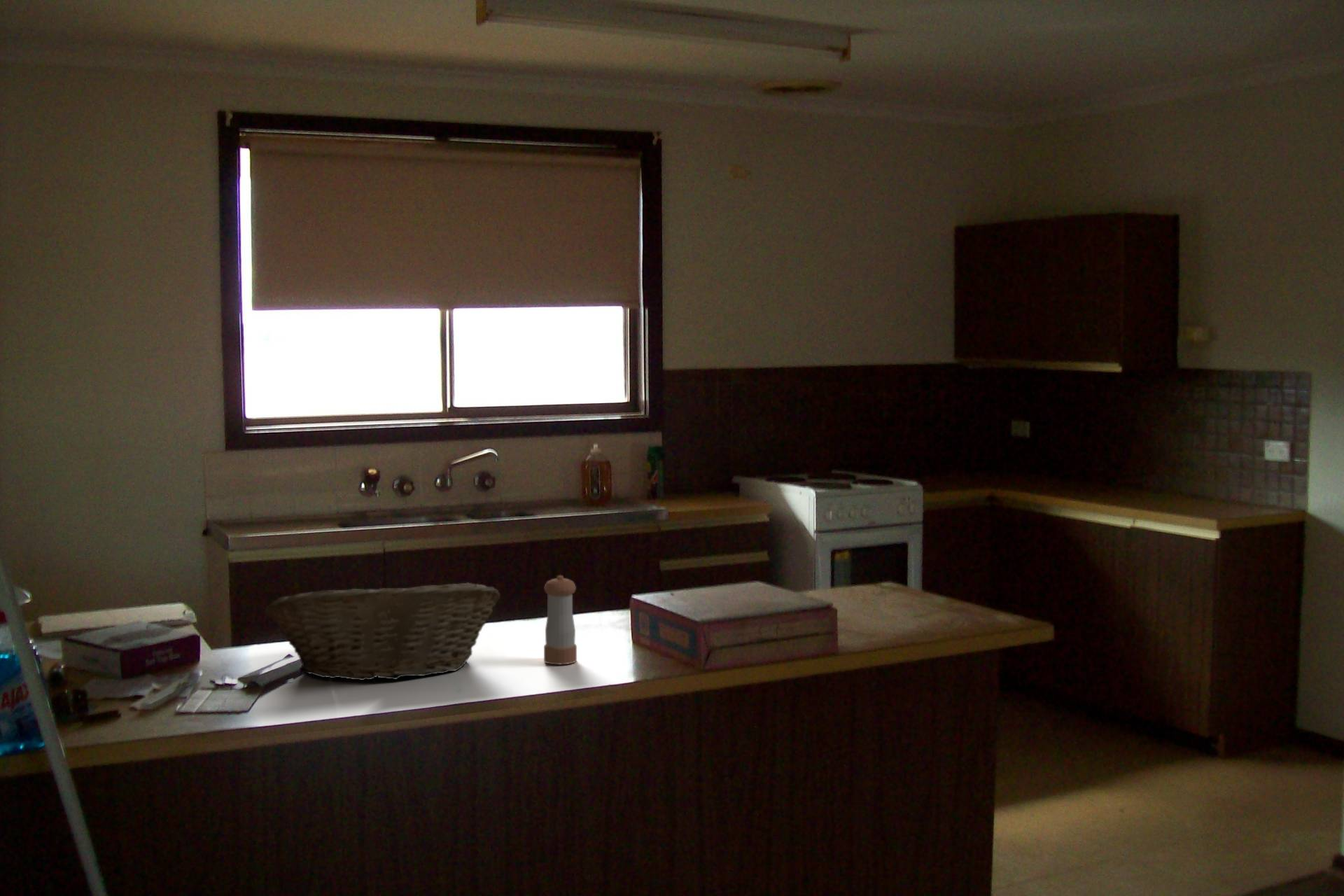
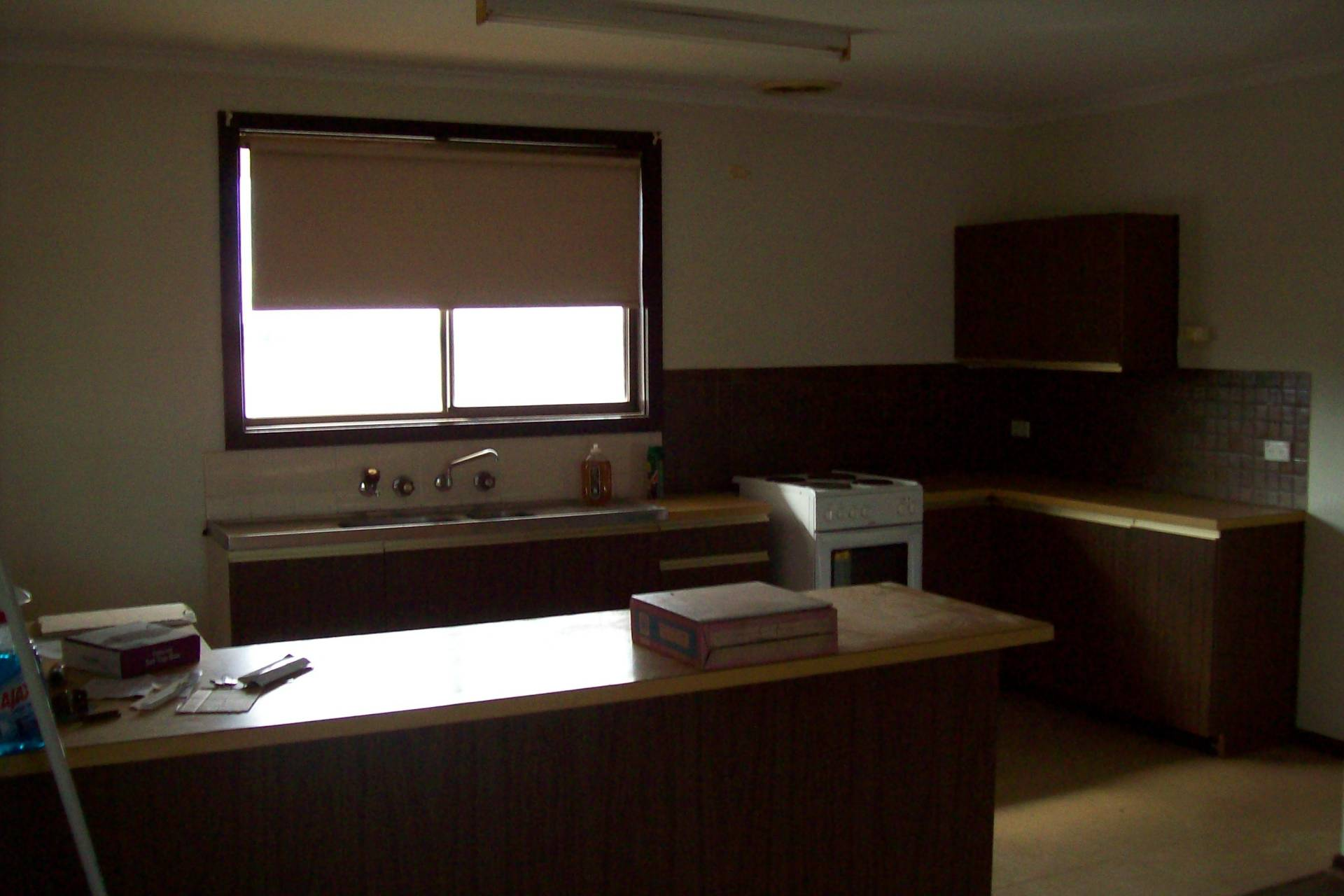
- pepper shaker (560, 618)
- fruit basket (385, 620)
